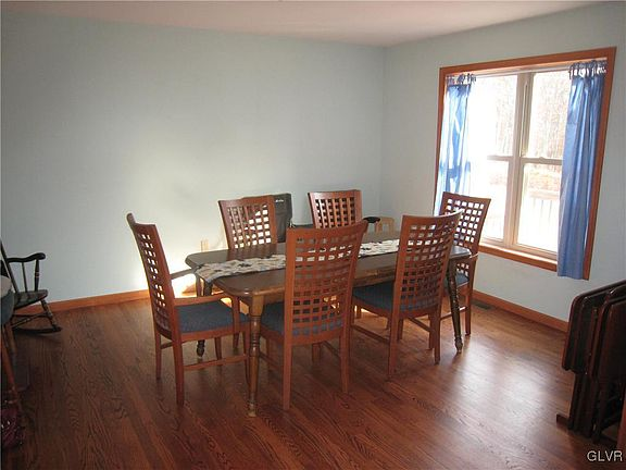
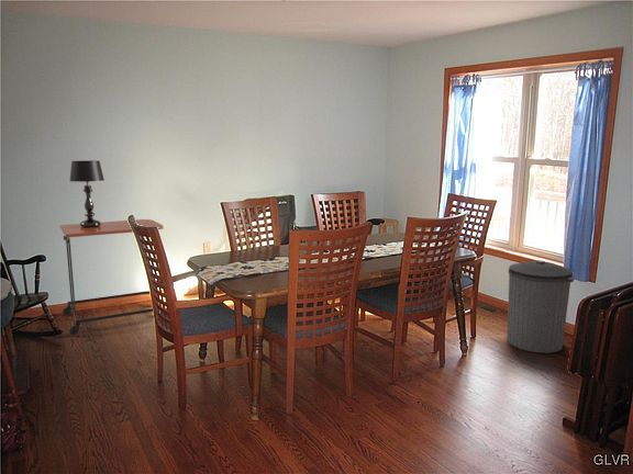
+ trash can (537, 302)
+ side table (121, 294)
+ table lamp (88, 193)
